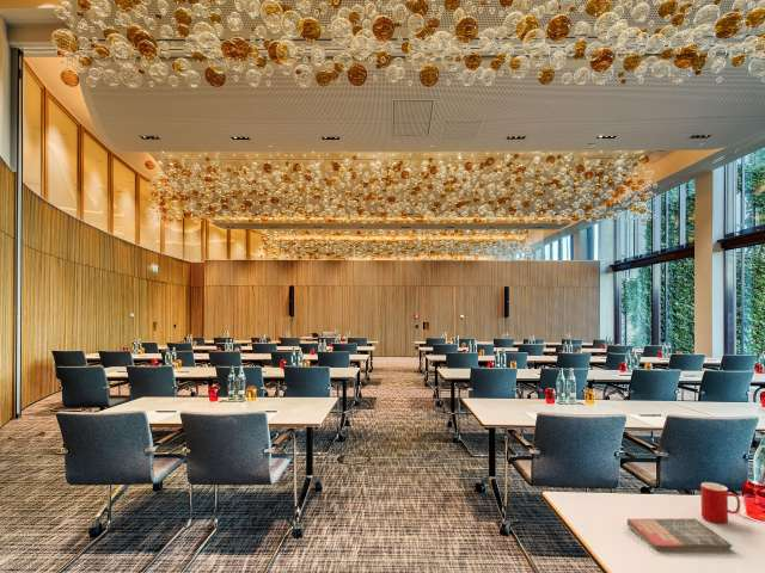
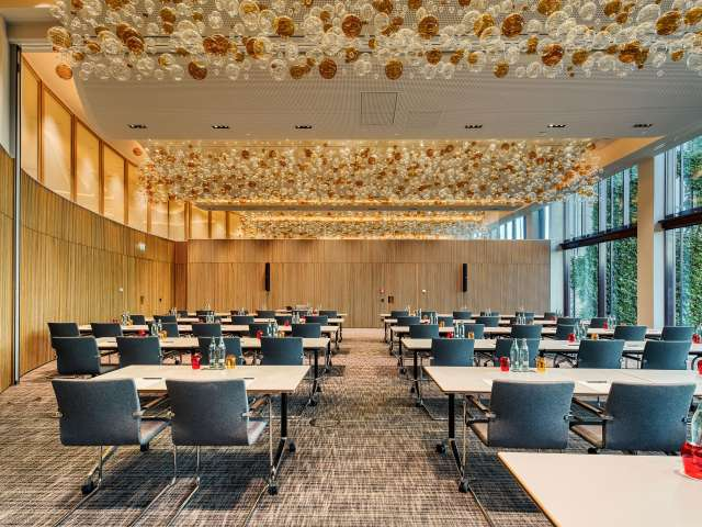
- book (677, 534)
- cup (720, 504)
